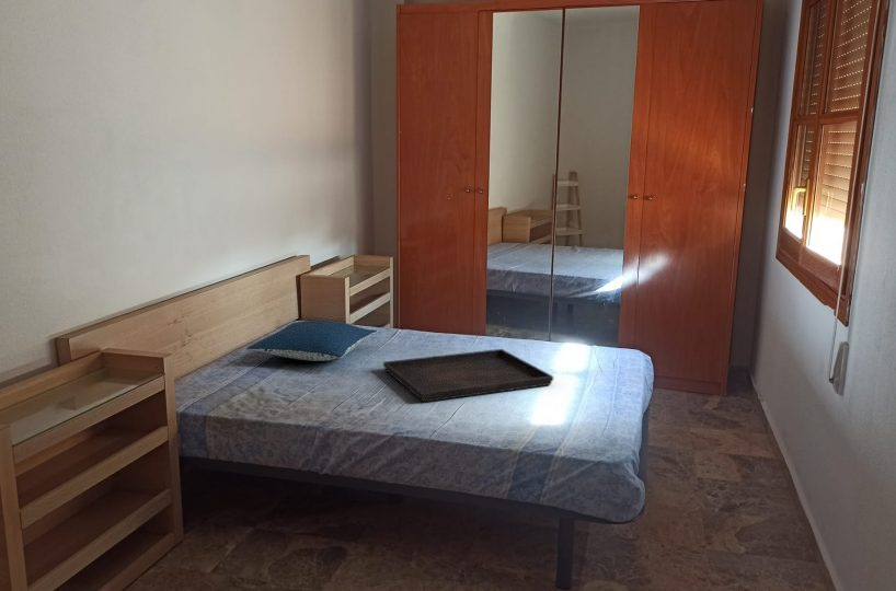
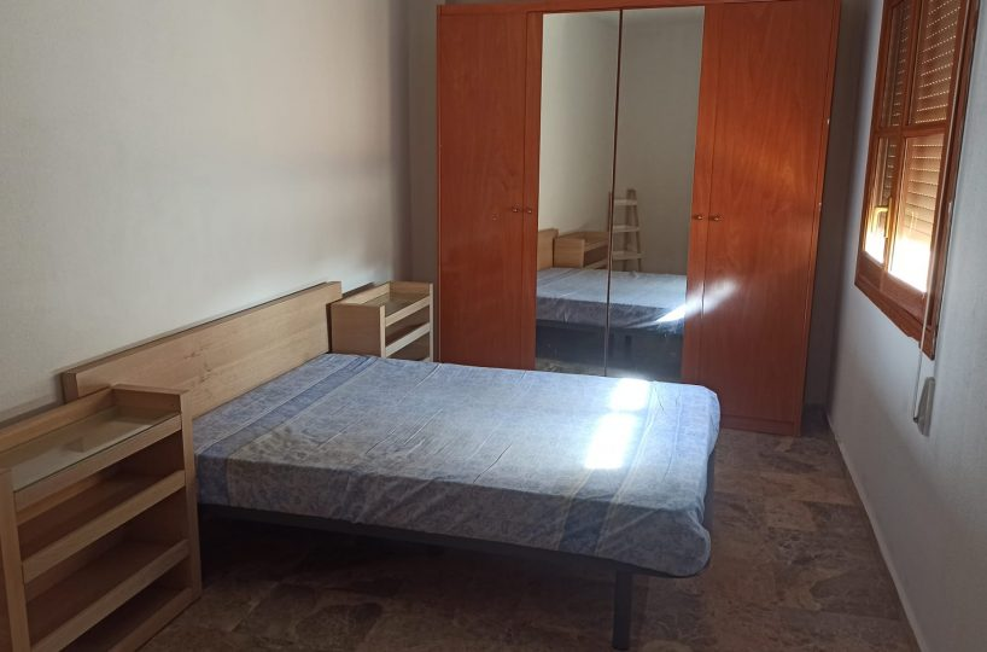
- pillow (314, 339)
- serving tray (466, 373)
